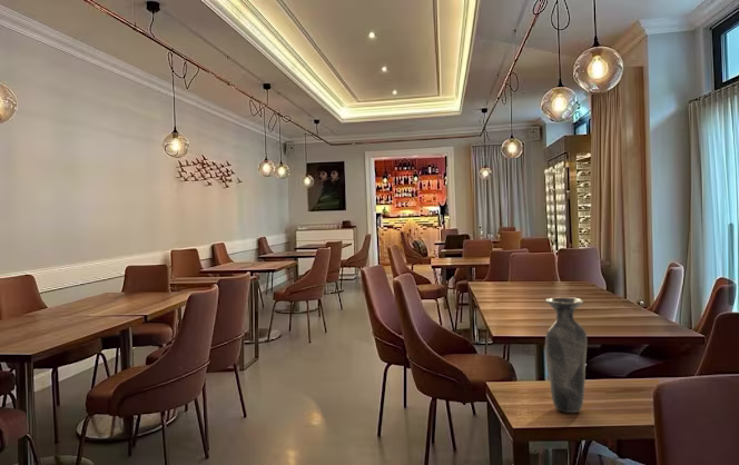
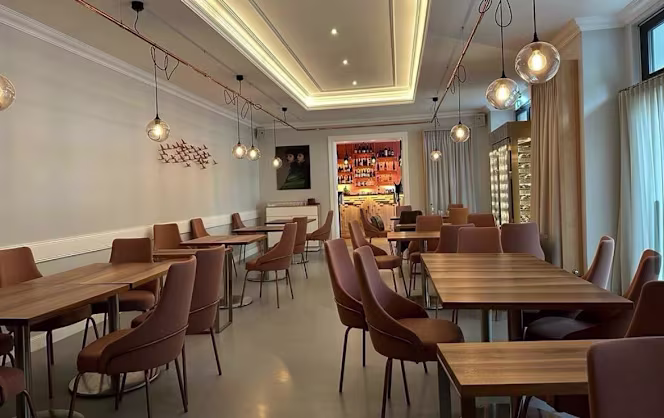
- vase (565, 354)
